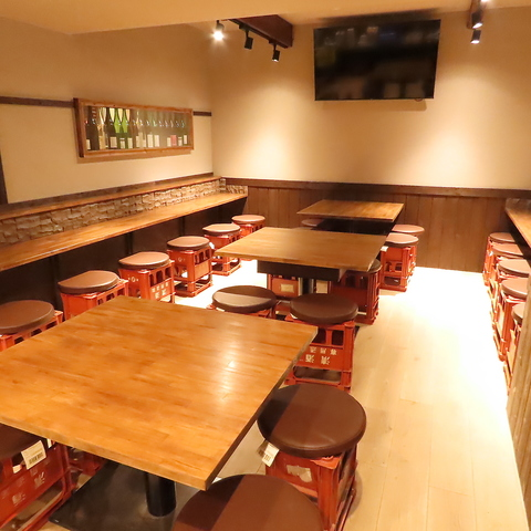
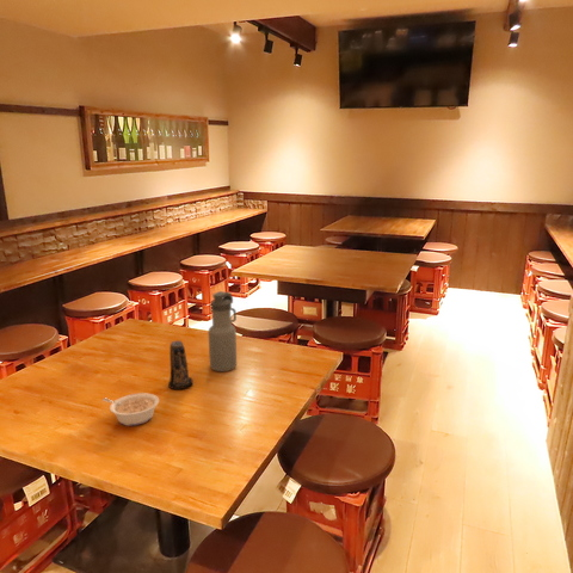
+ candle (179, 363)
+ legume (133, 409)
+ water bottle (222, 329)
